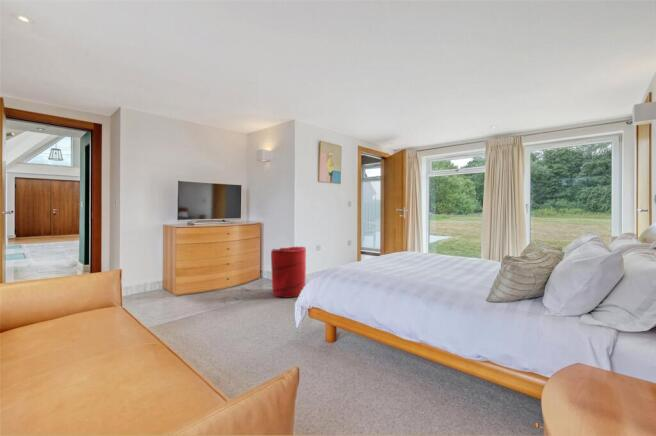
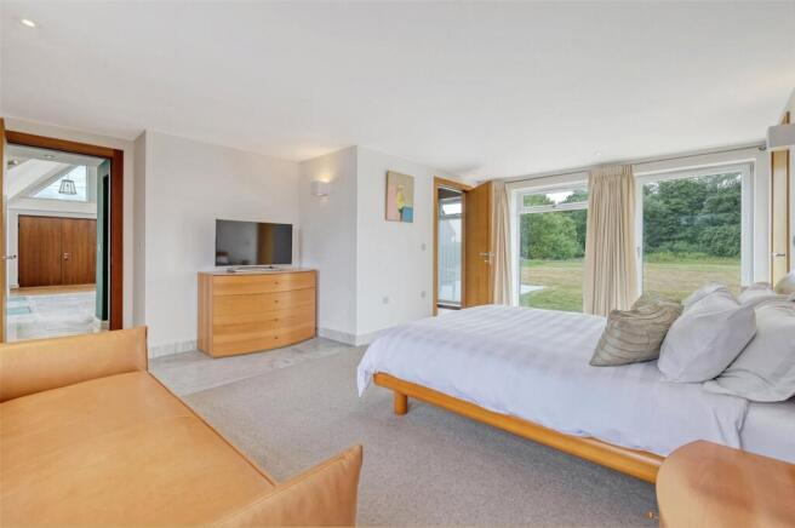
- laundry hamper (288, 270)
